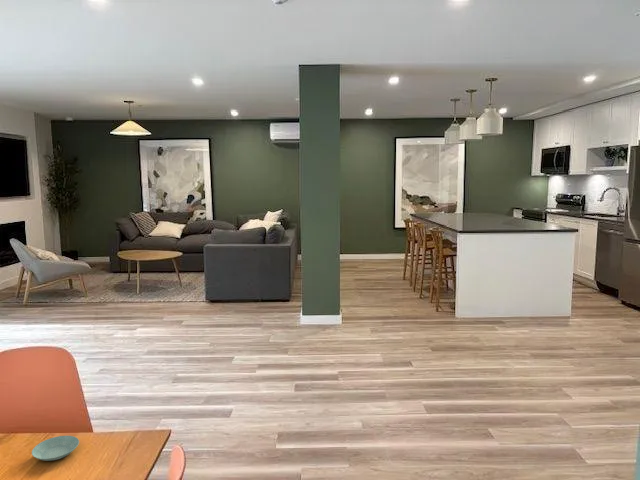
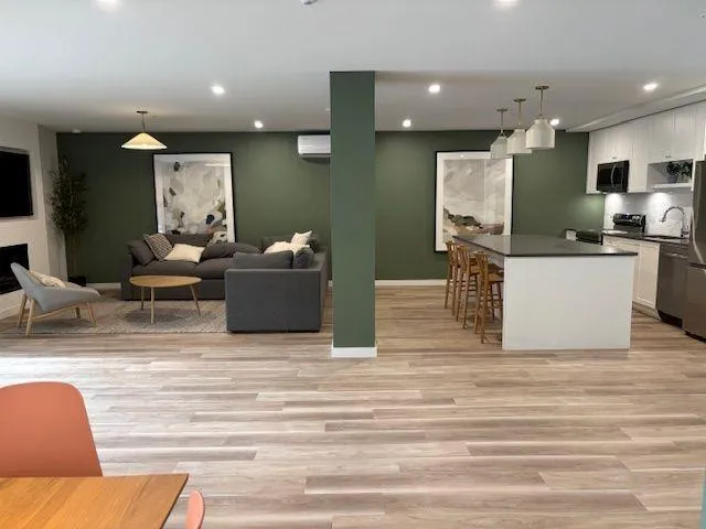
- saucer (56, 450)
